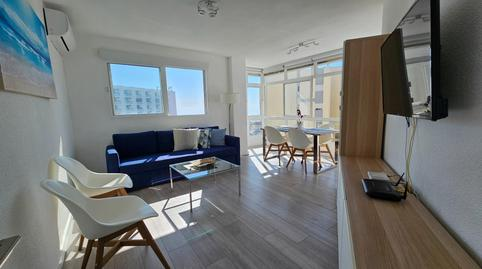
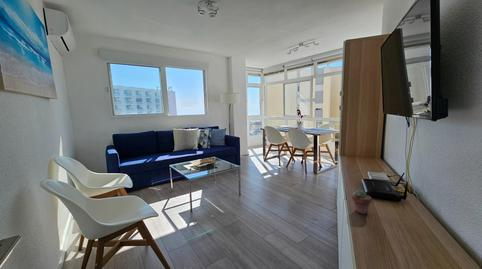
+ potted succulent (361, 200)
